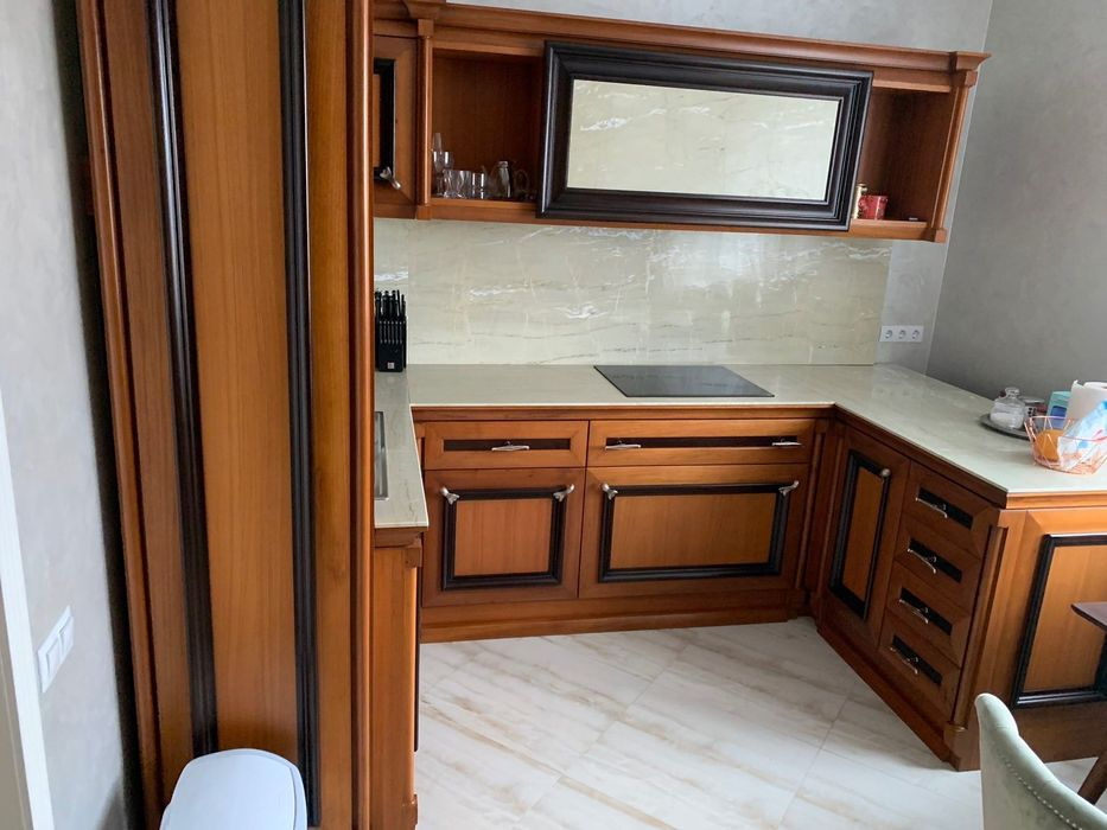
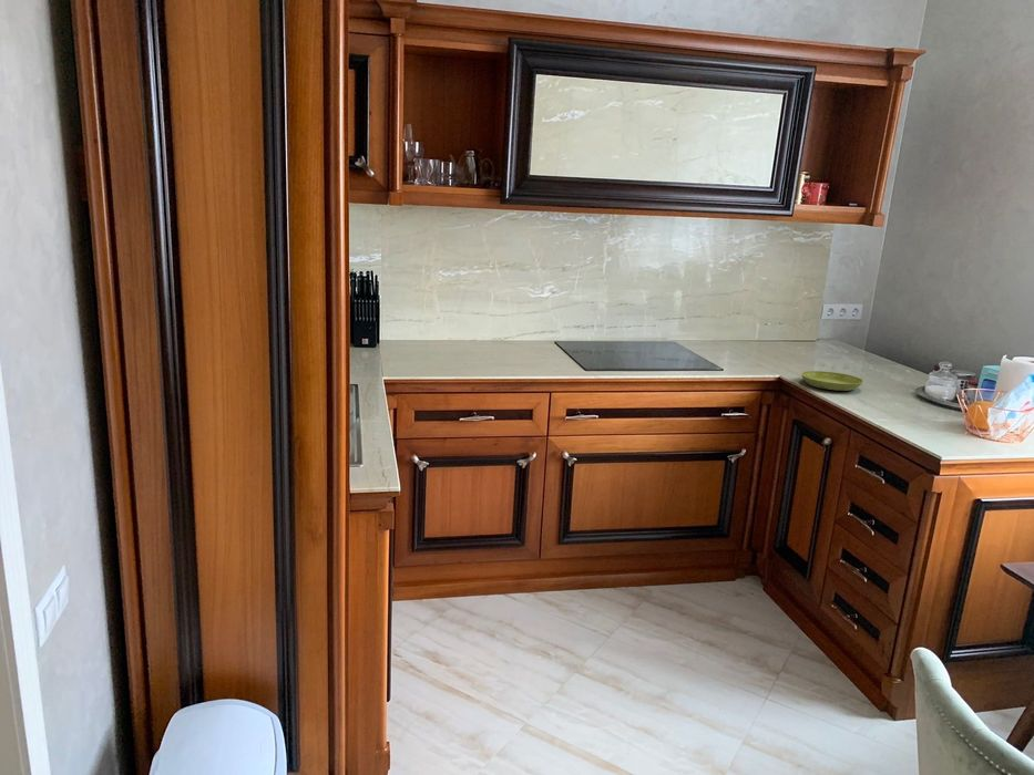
+ saucer (831, 381)
